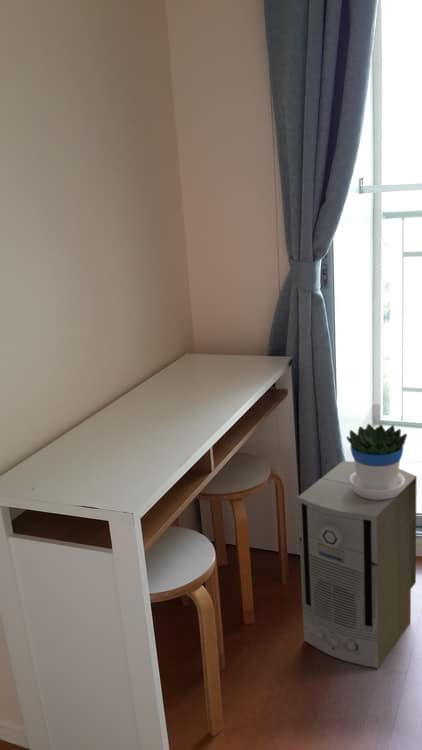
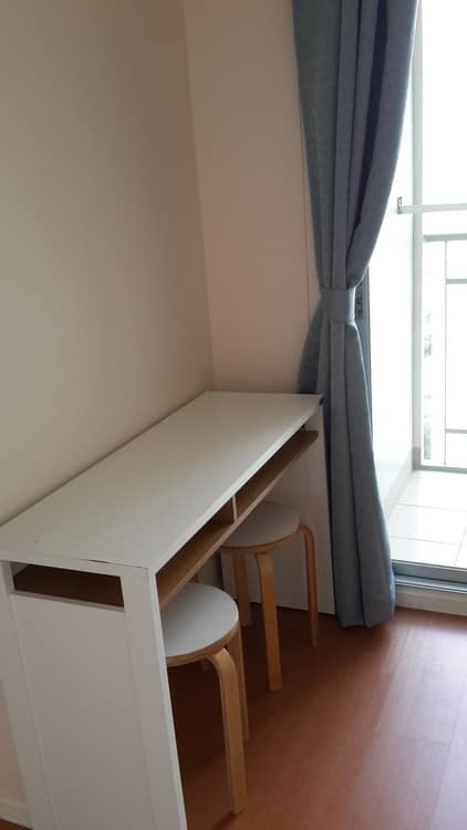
- flowerpot (376, 462)
- air purifier (359, 559)
